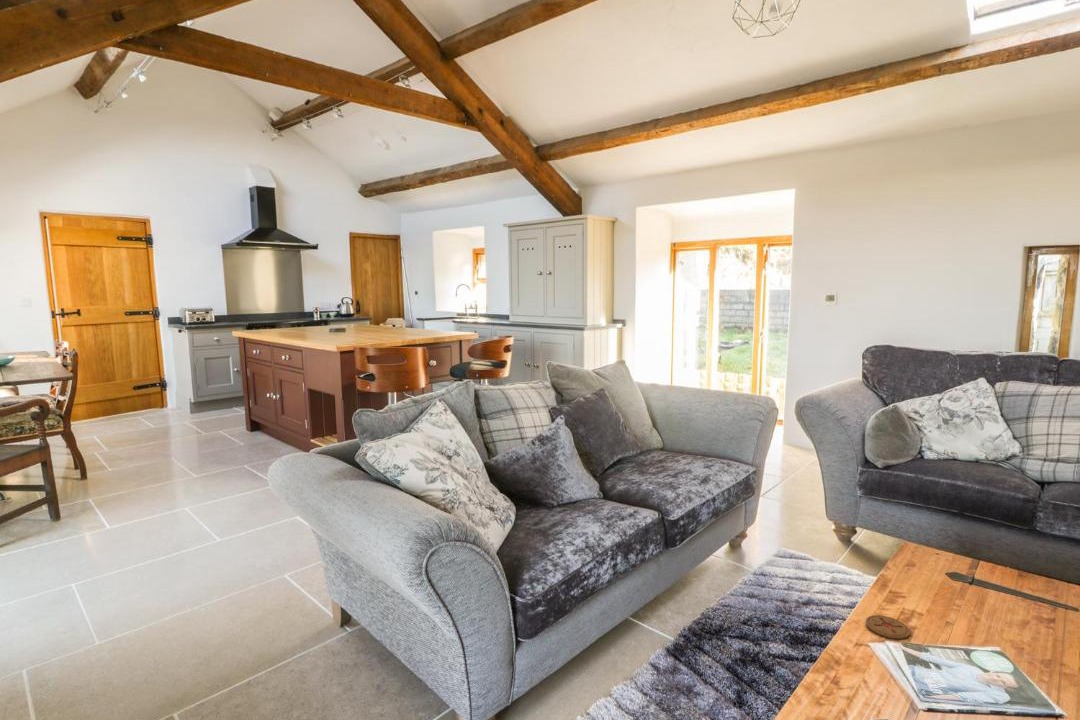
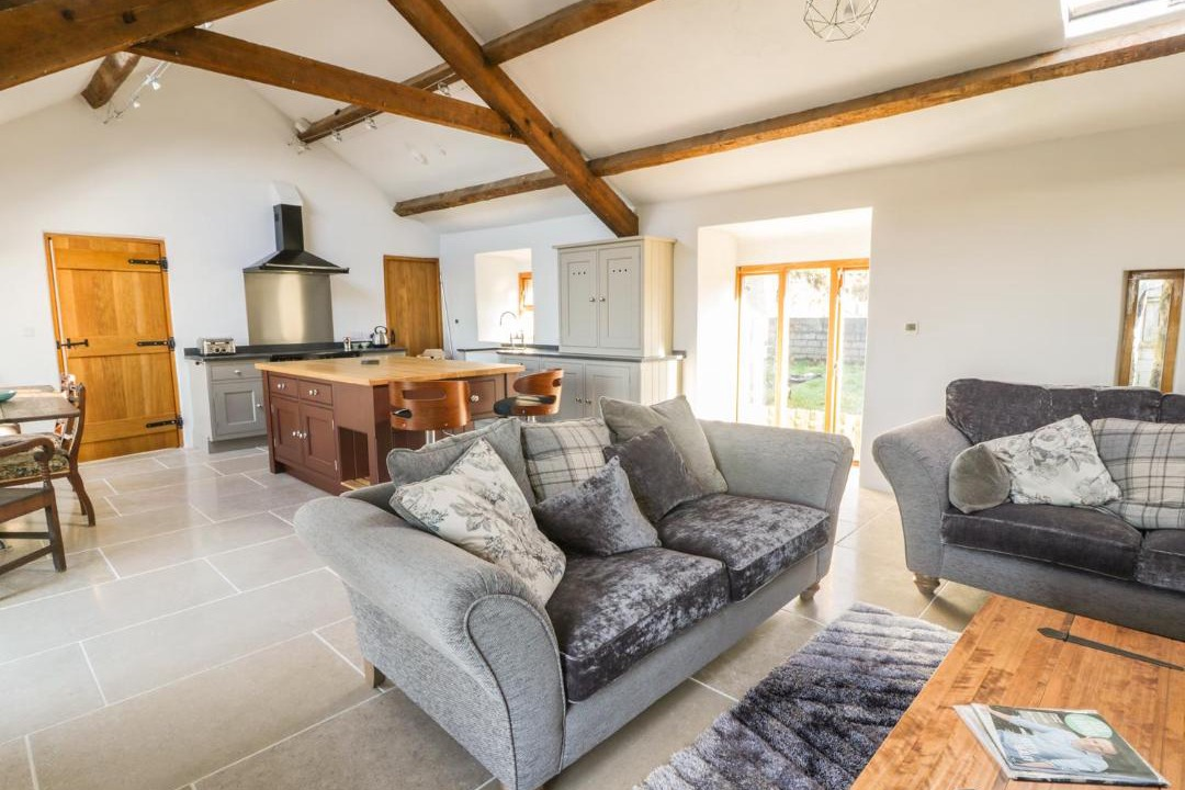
- coaster (887, 626)
